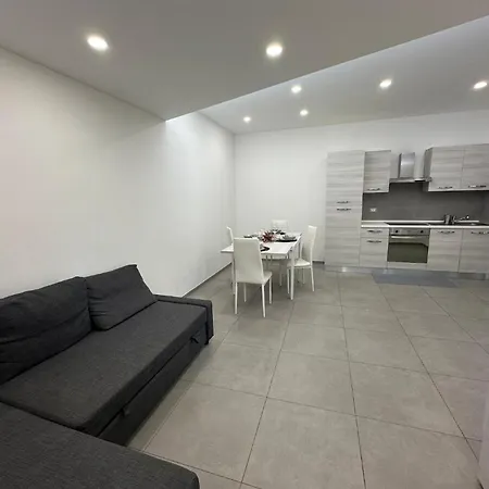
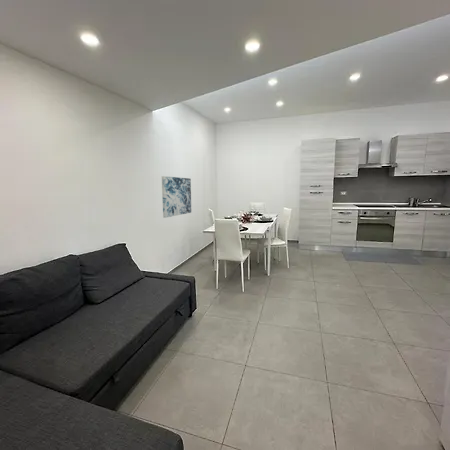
+ wall art (178, 196)
